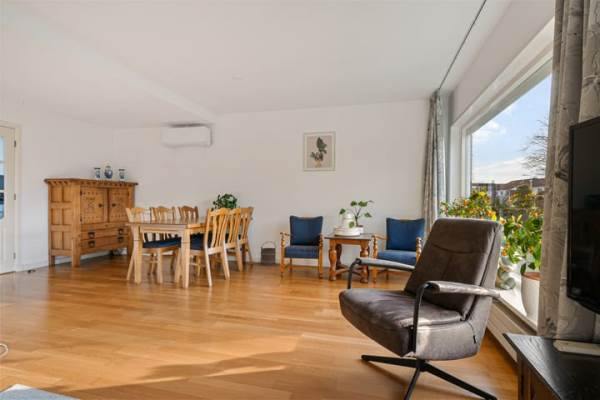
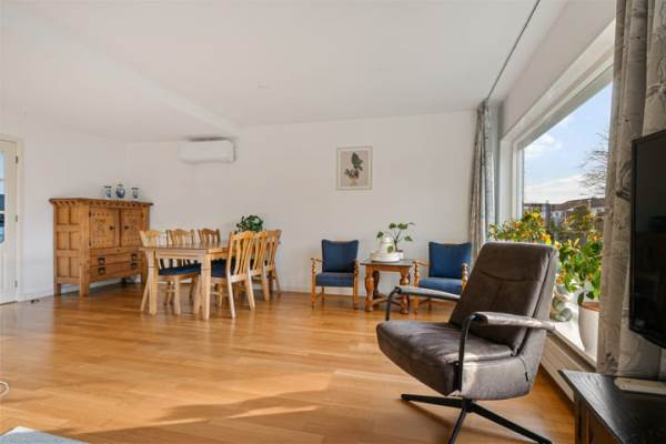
- bucket (268, 253)
